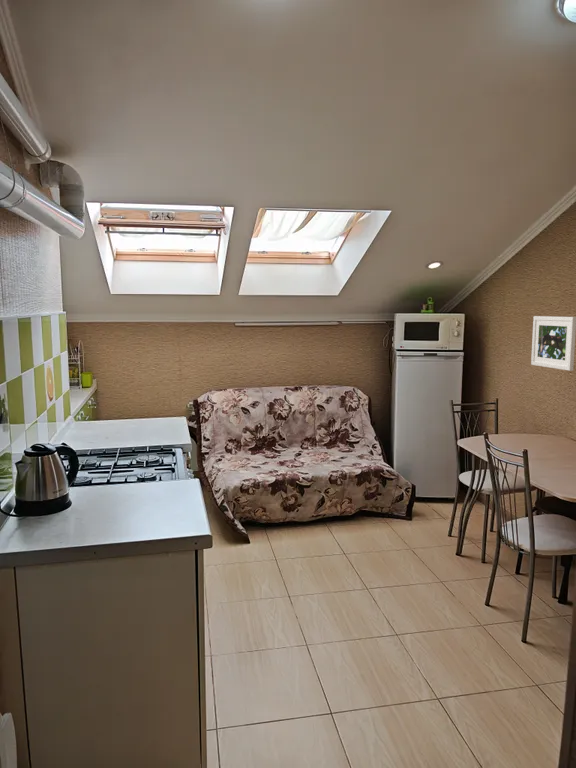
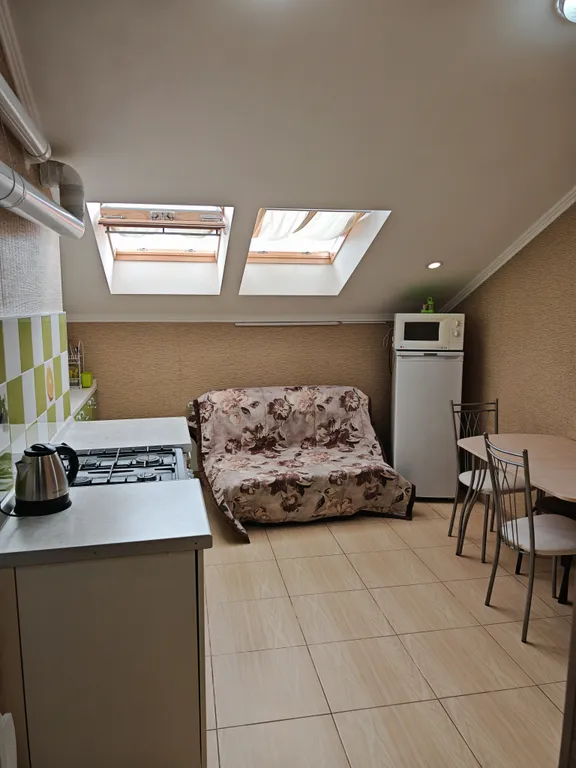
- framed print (552, 342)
